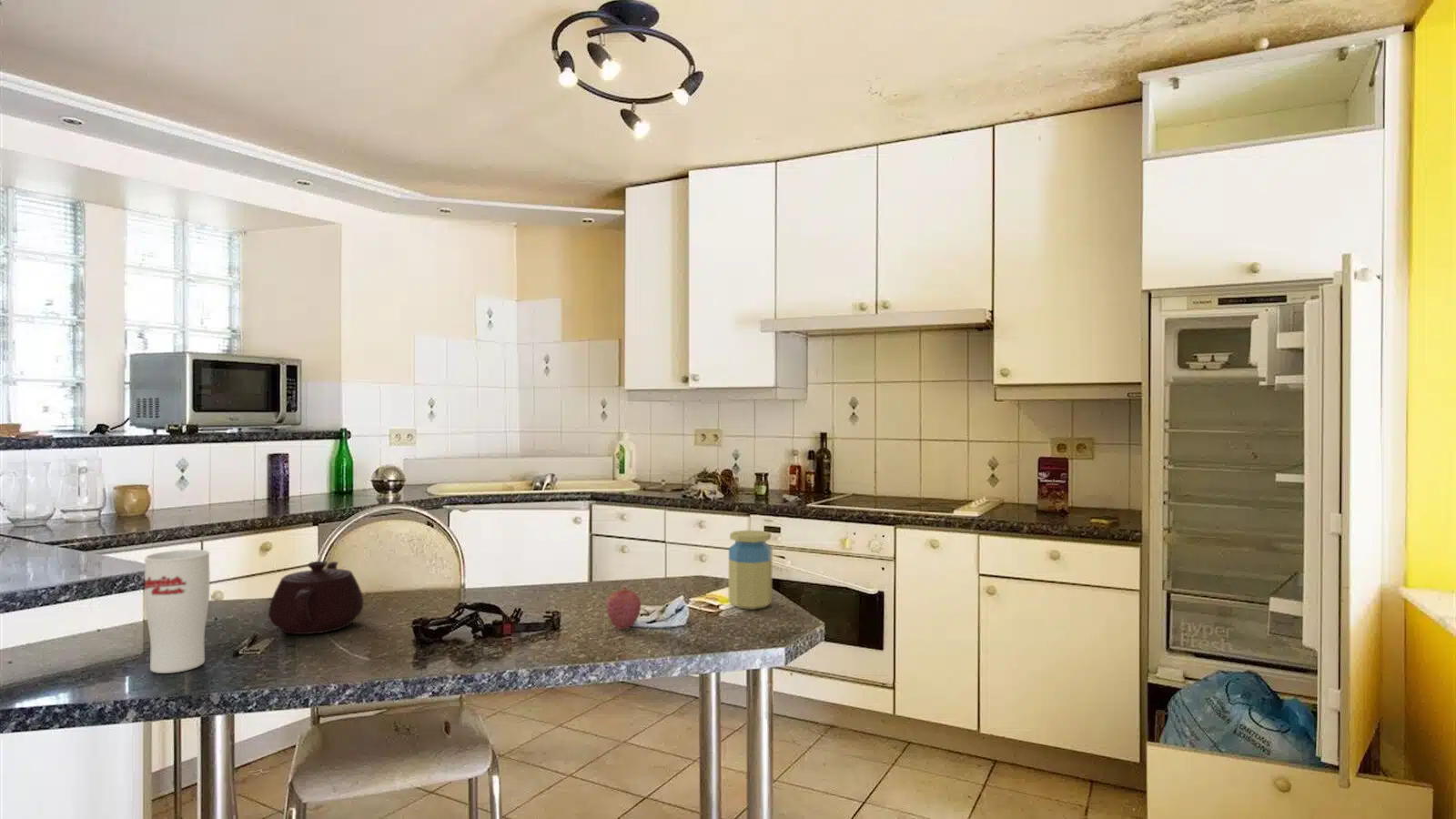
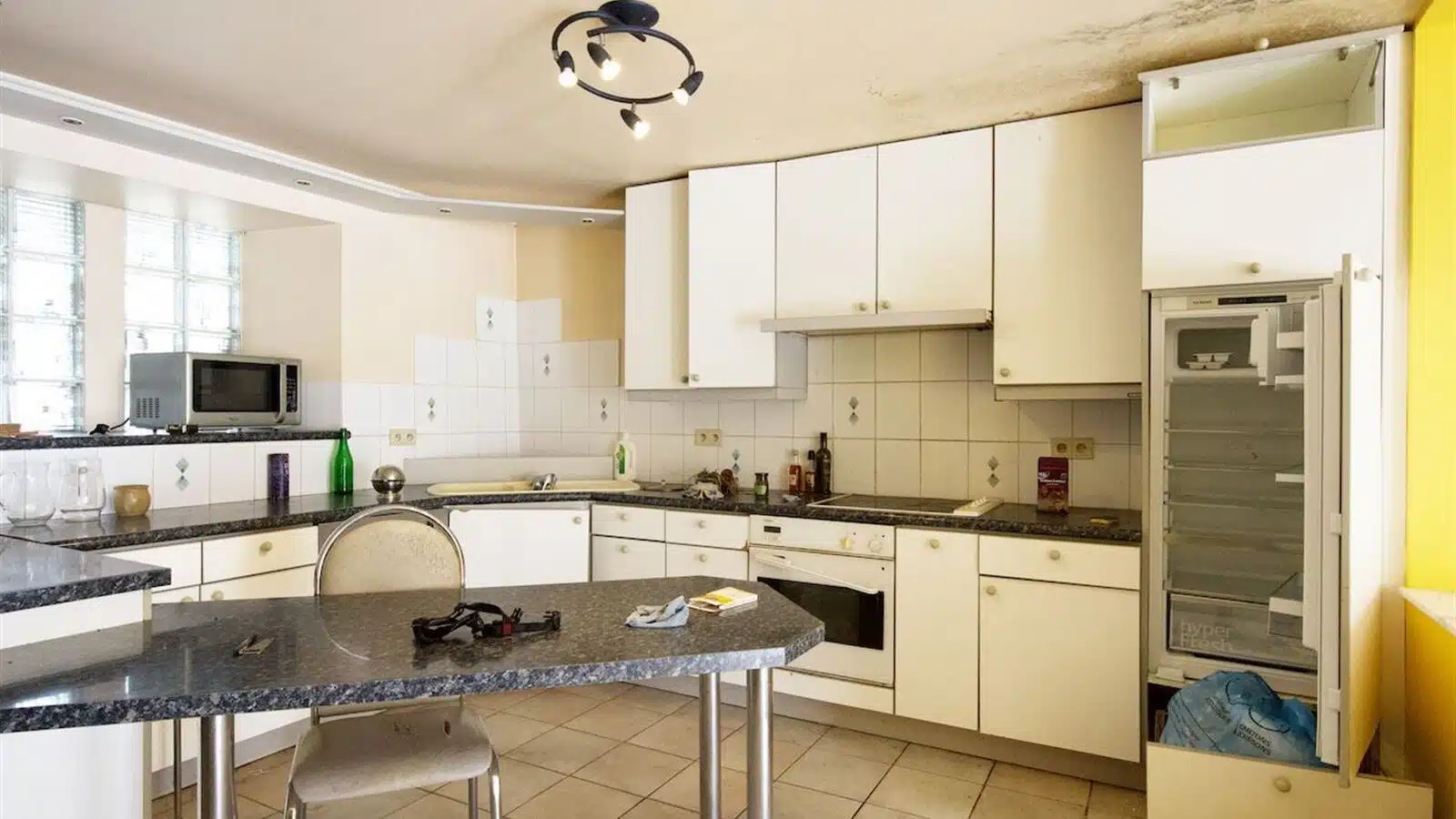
- teapot (318, 593)
- fruit (623, 608)
- cup (177, 610)
- jar (750, 569)
